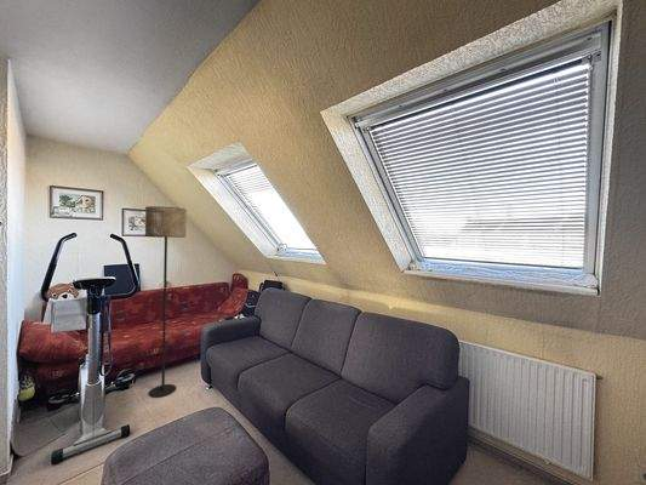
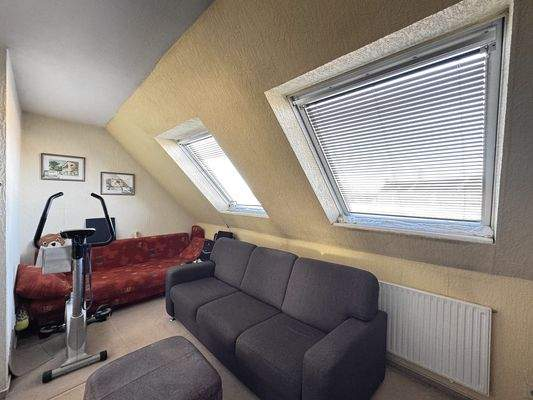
- floor lamp (164, 299)
